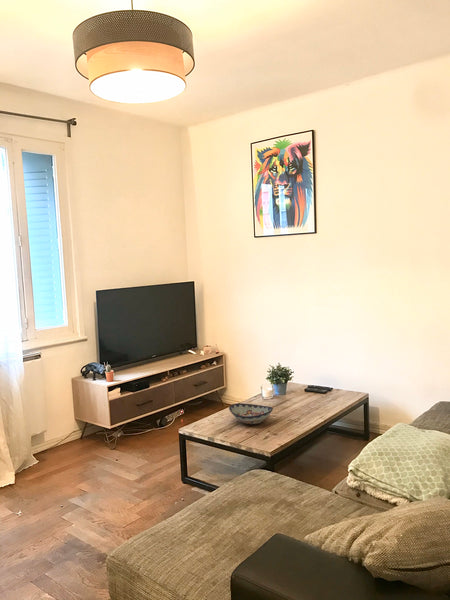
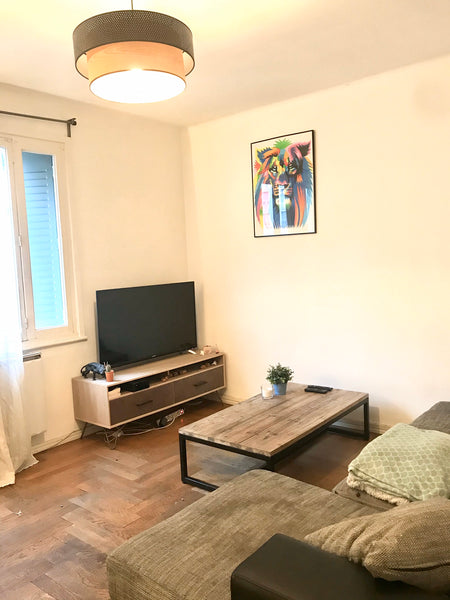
- decorative bowl (251, 414)
